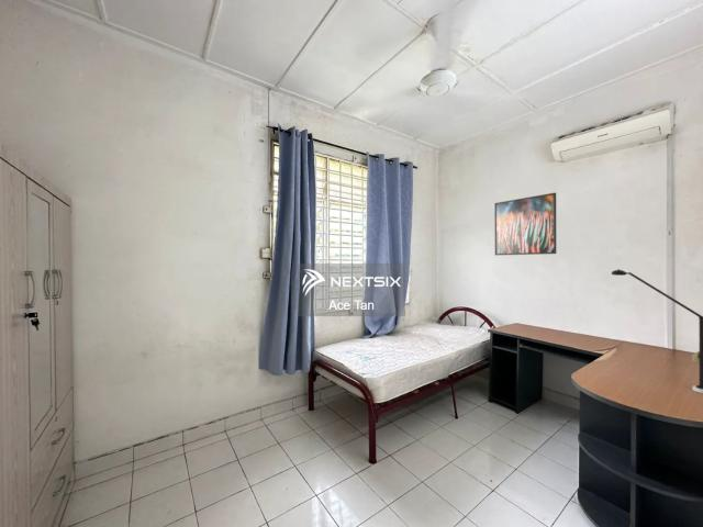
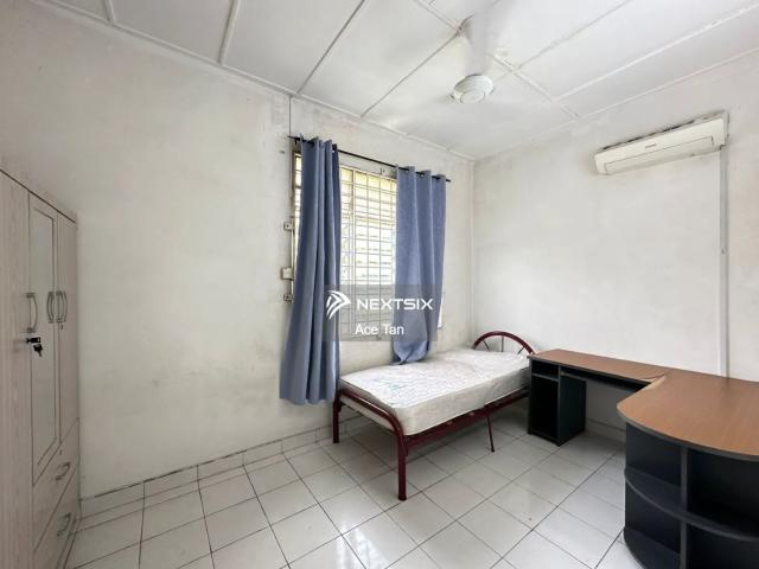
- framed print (523, 226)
- desk lamp (671, 300)
